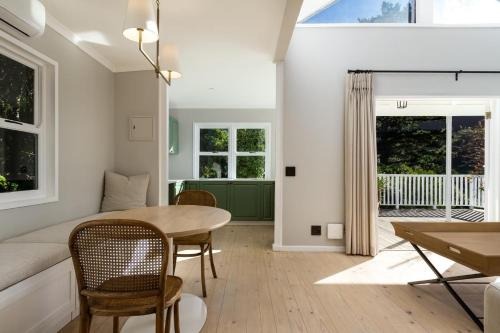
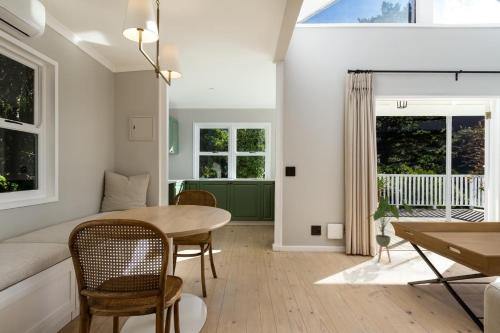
+ house plant (384, 227)
